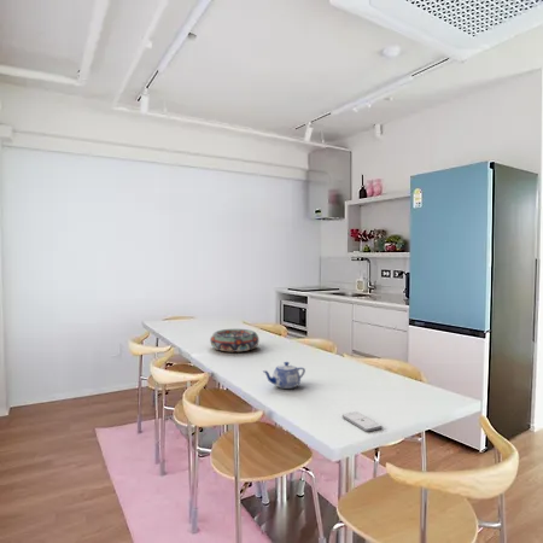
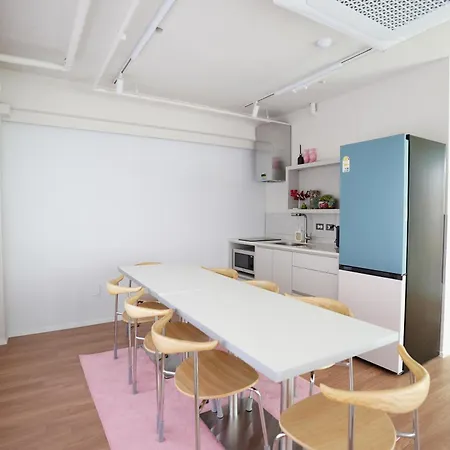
- smartphone (361, 420)
- teapot (284, 374)
- decorative bowl (234, 339)
